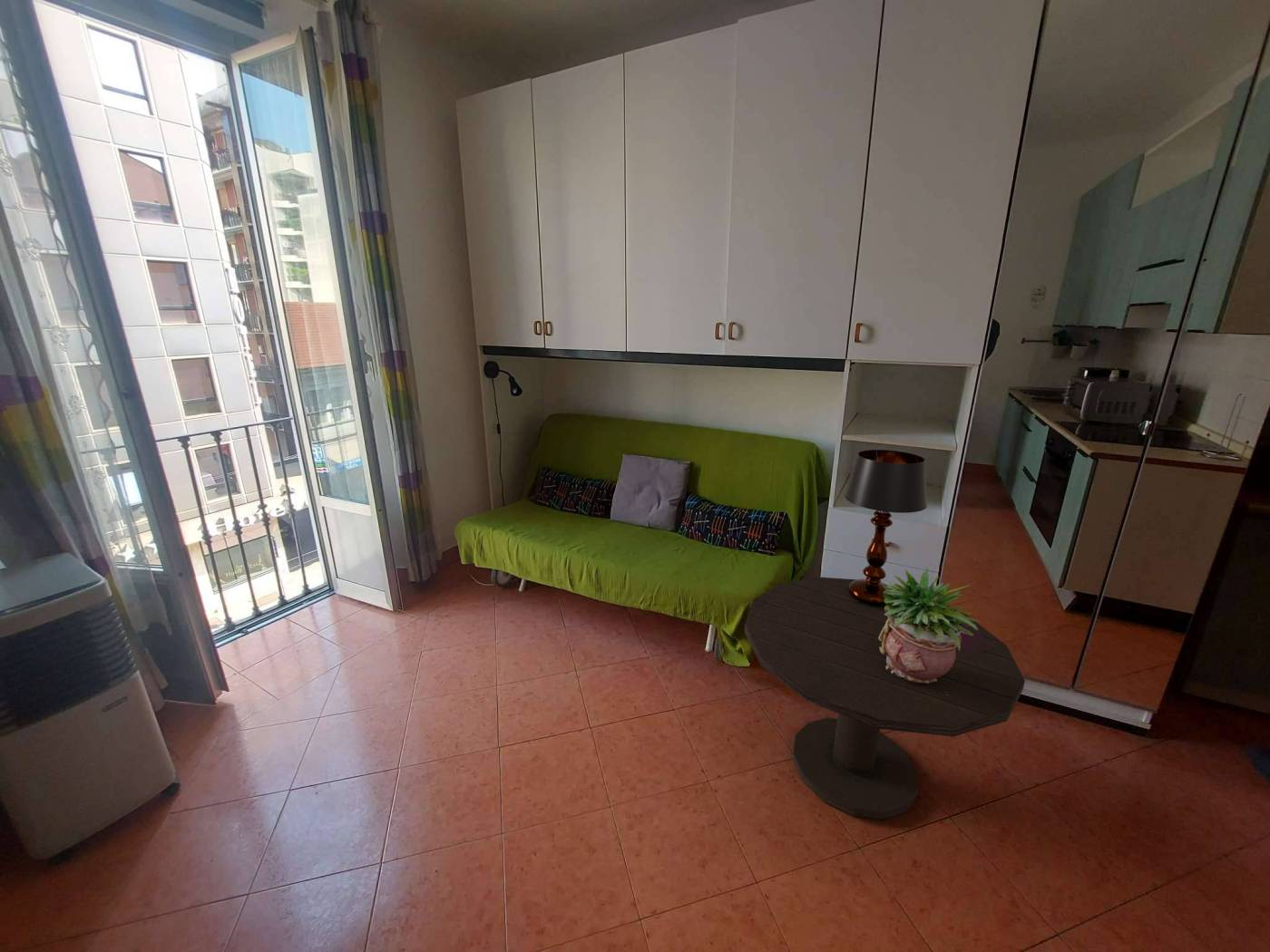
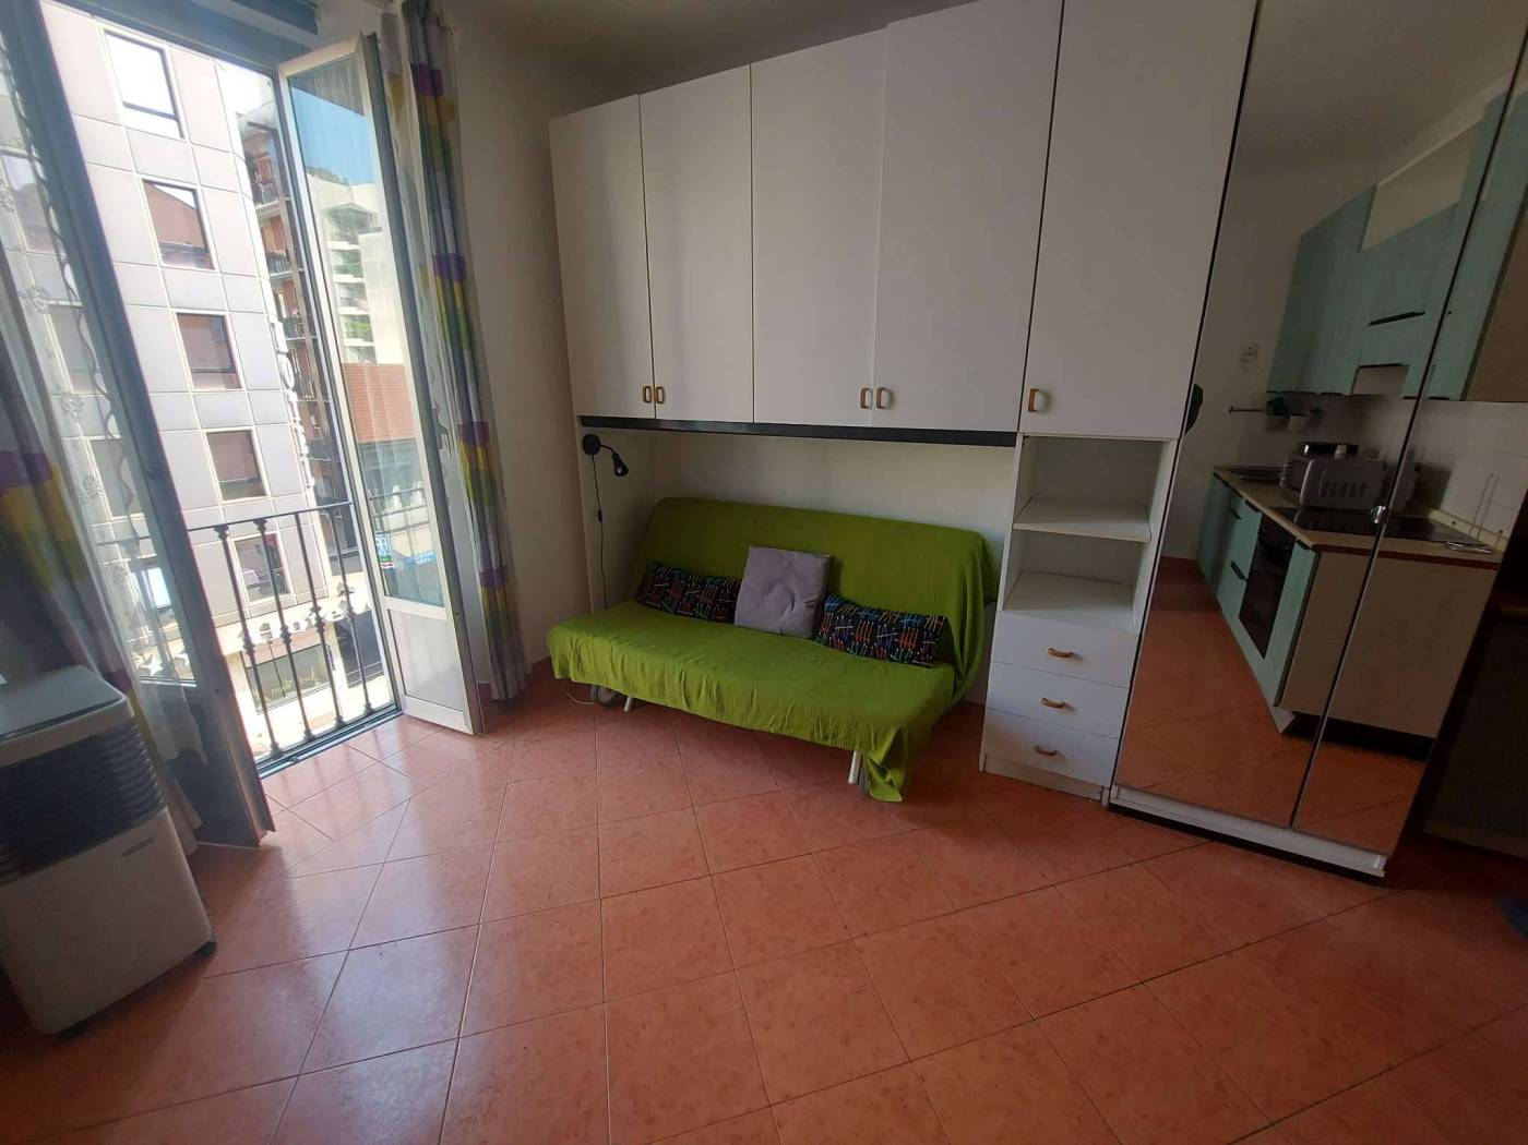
- table lamp (880, 529)
- side table (861, 703)
- potted plant (926, 624)
